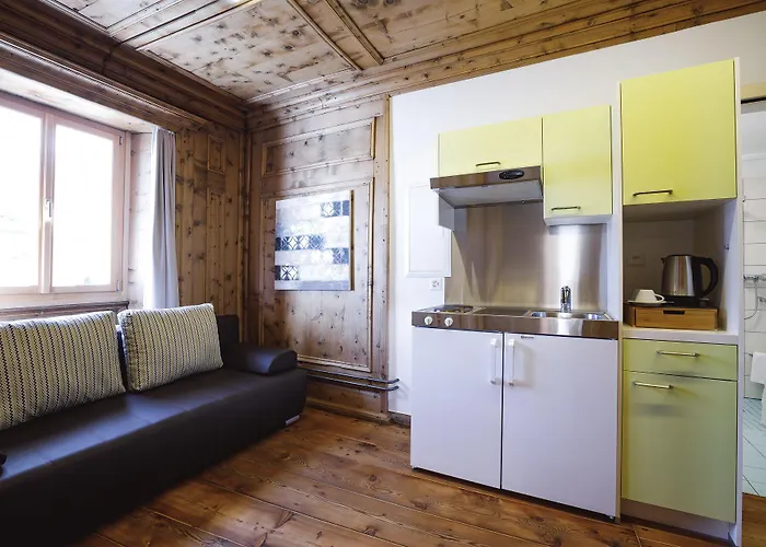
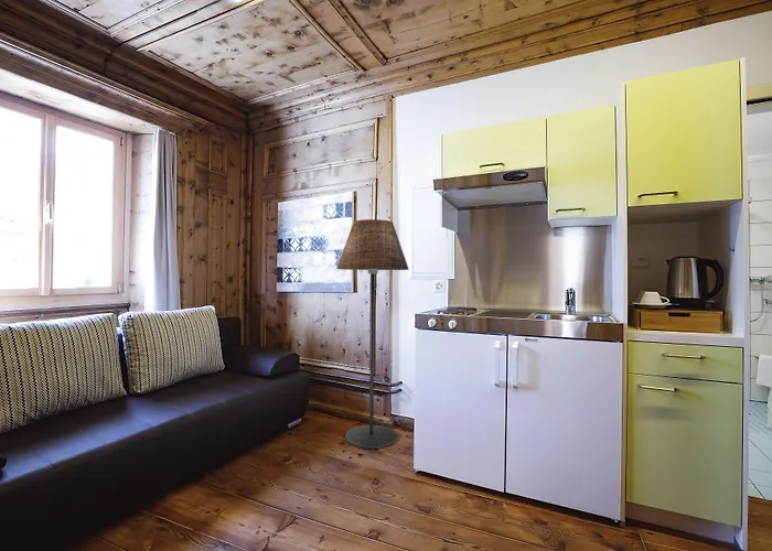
+ floor lamp (372, 329)
